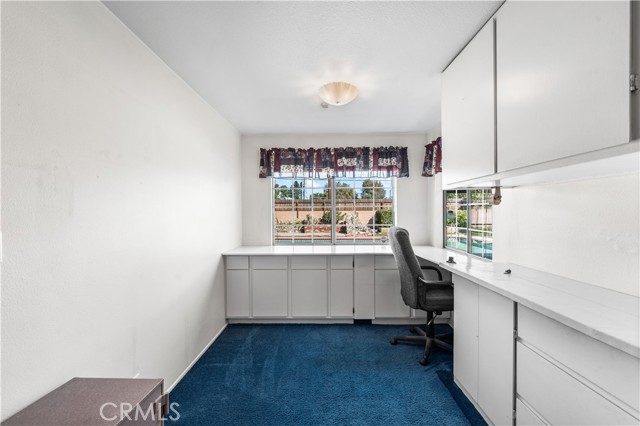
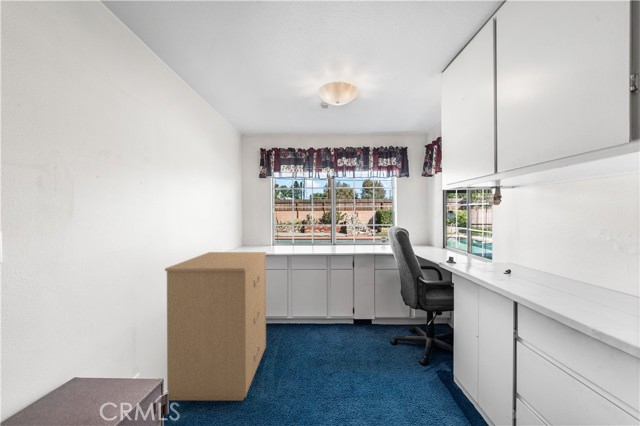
+ filing cabinet (224, 314)
